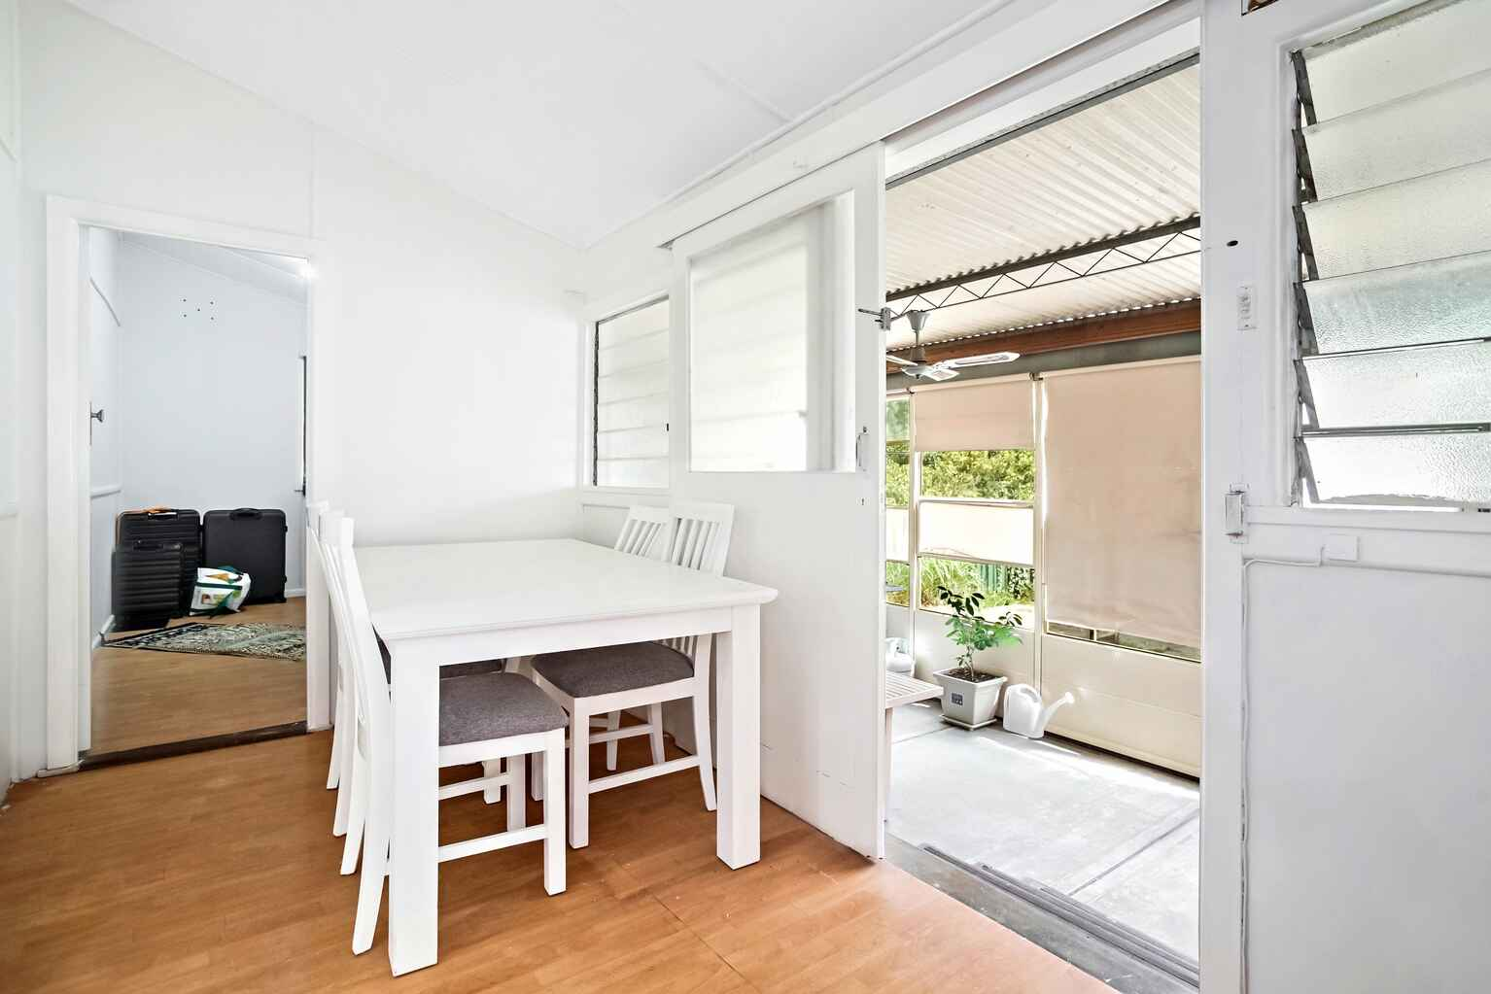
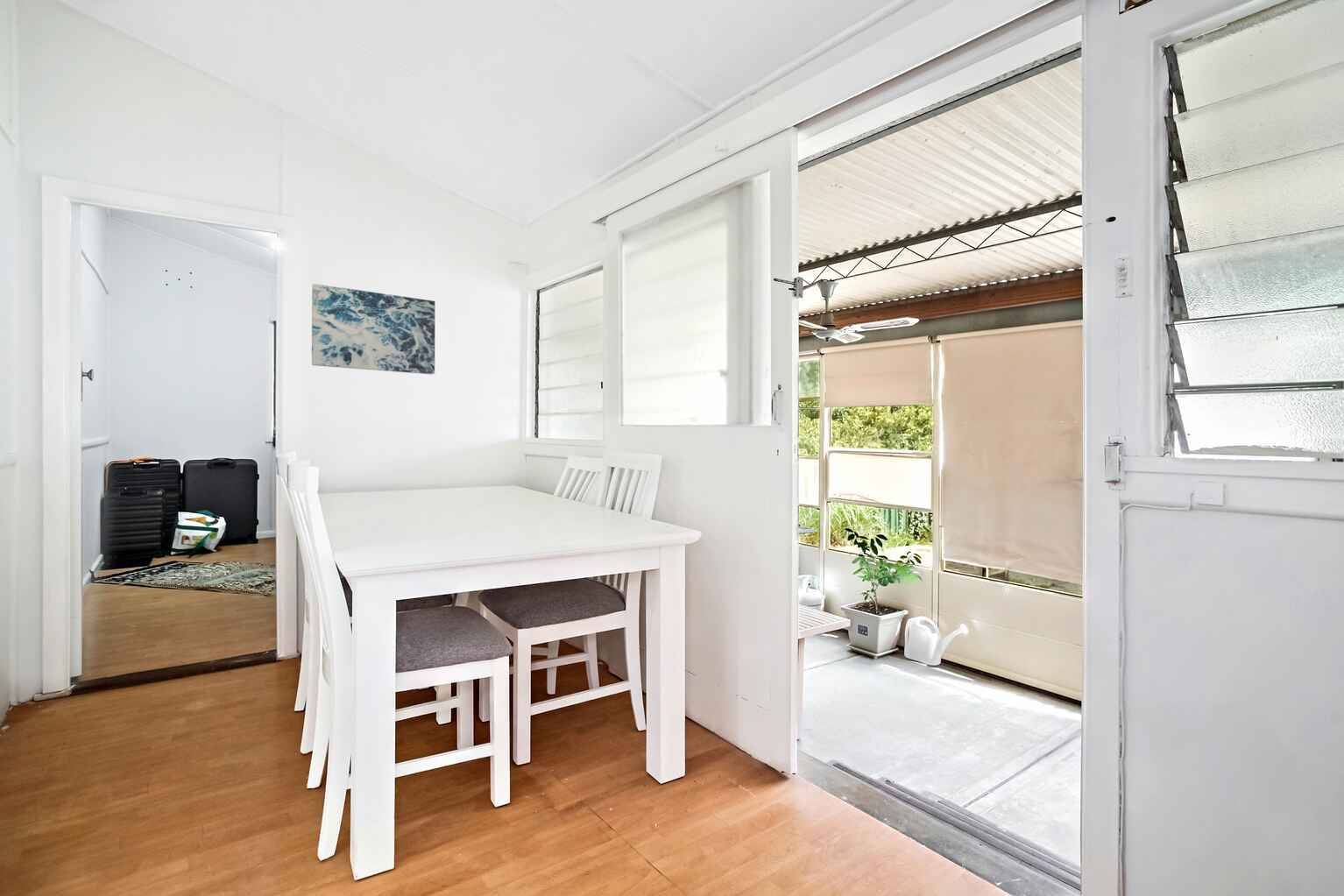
+ wall art (376, 331)
